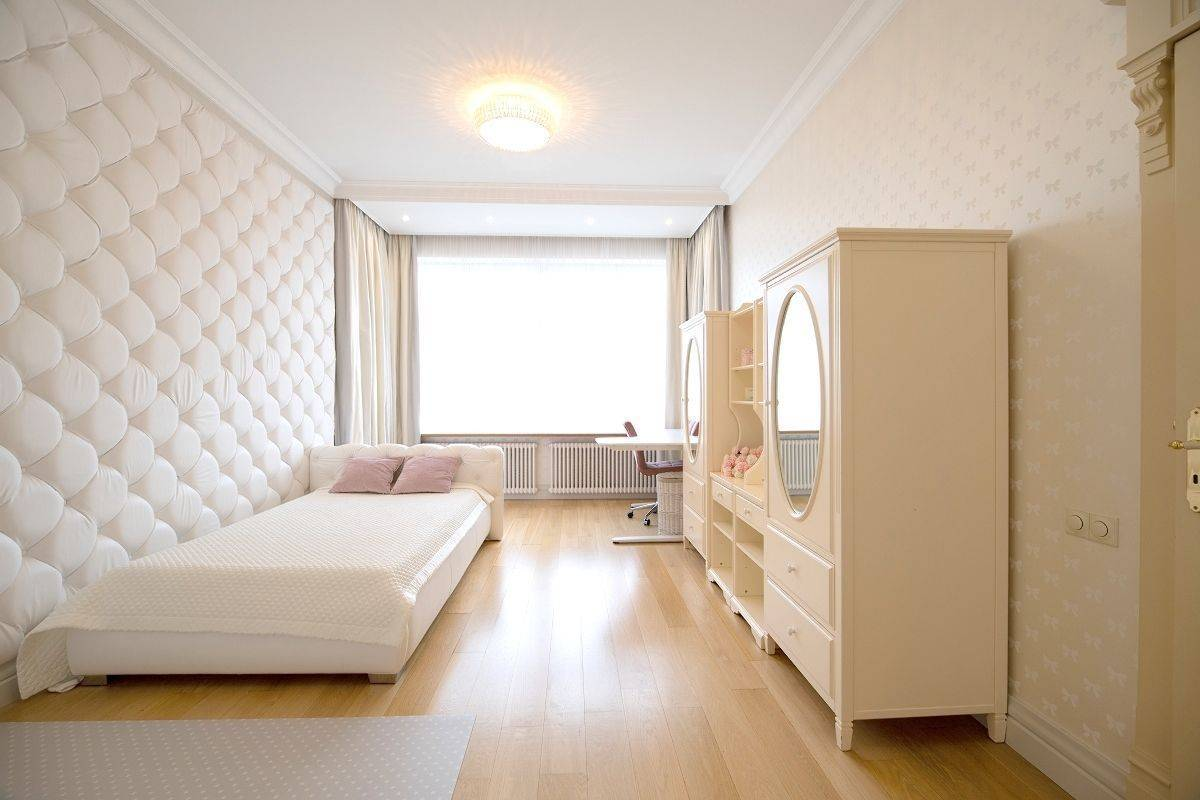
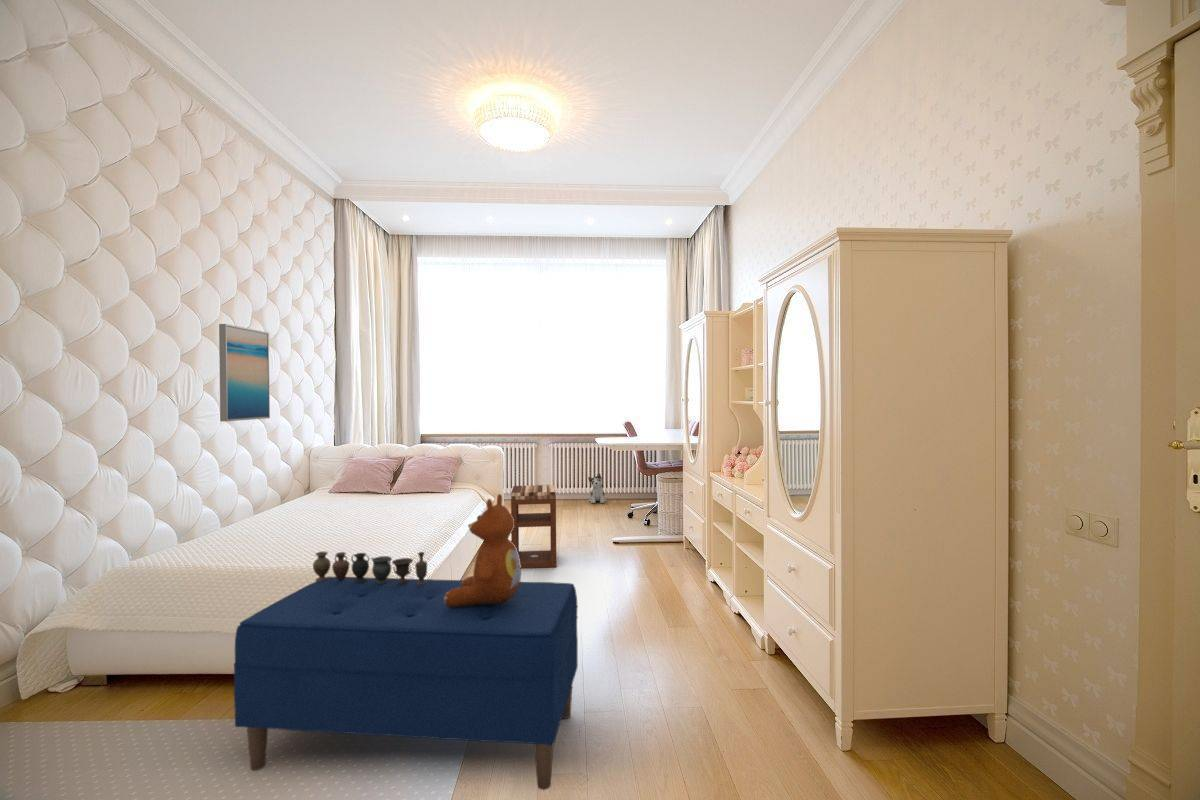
+ vase (368, 565)
+ wall art (246, 374)
+ plush toy (597, 486)
+ bench (421, 670)
+ teddy bear (485, 548)
+ nightstand (534, 525)
